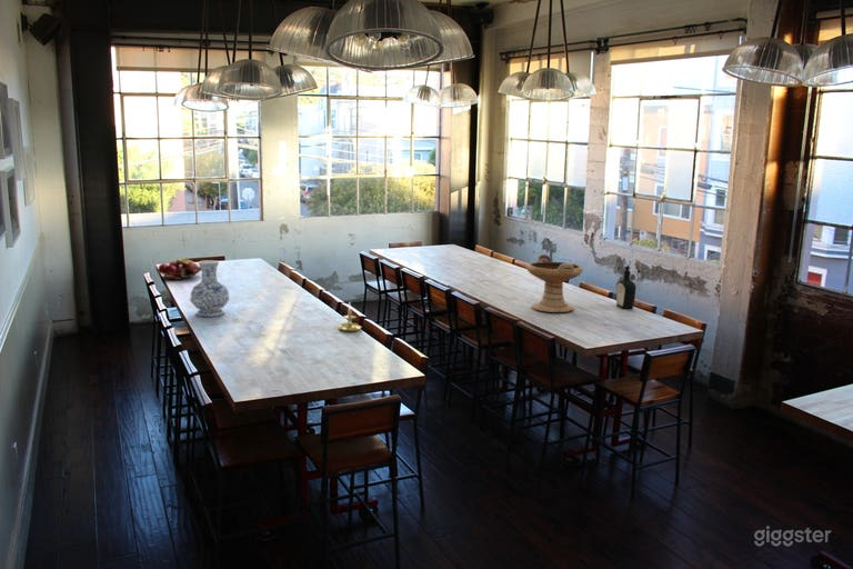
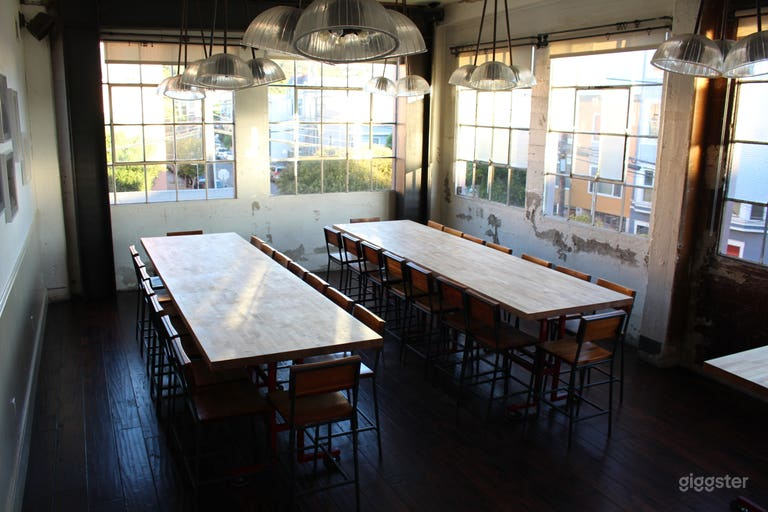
- vase (209, 287)
- fruit basket (180, 268)
- candle holder (350, 316)
- decorative bowl (553, 283)
- bottle (625, 286)
